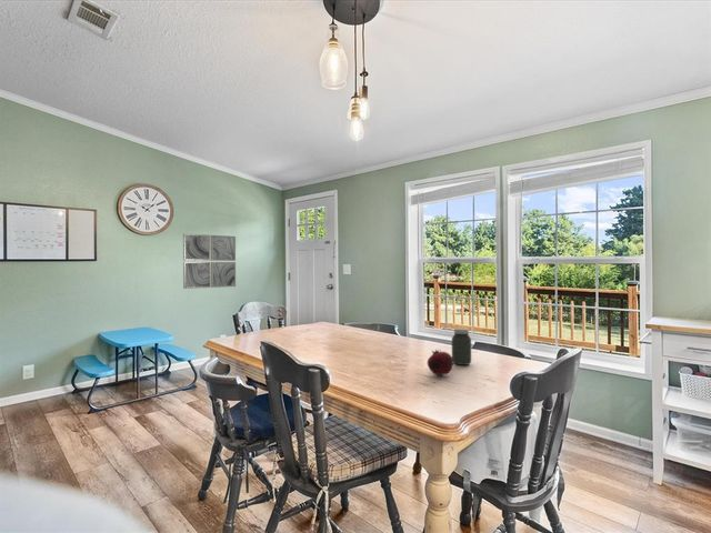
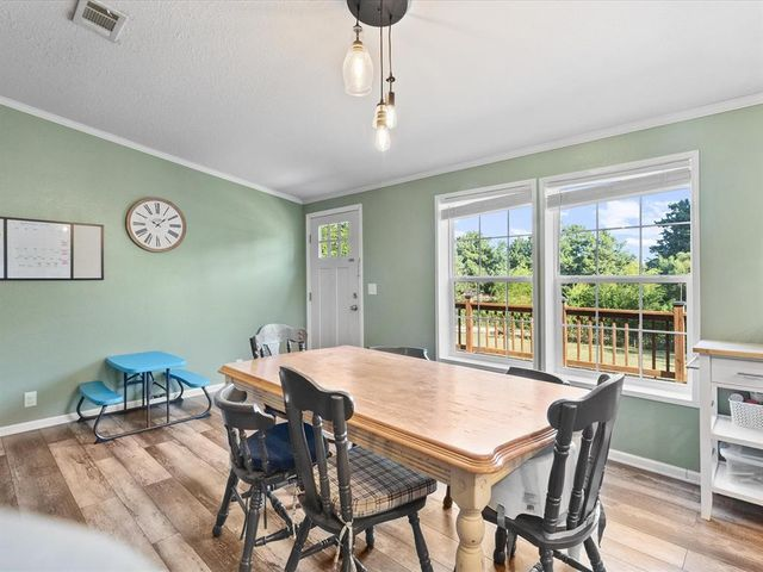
- jar (461, 345)
- fruit (440, 361)
- wall art (211, 260)
